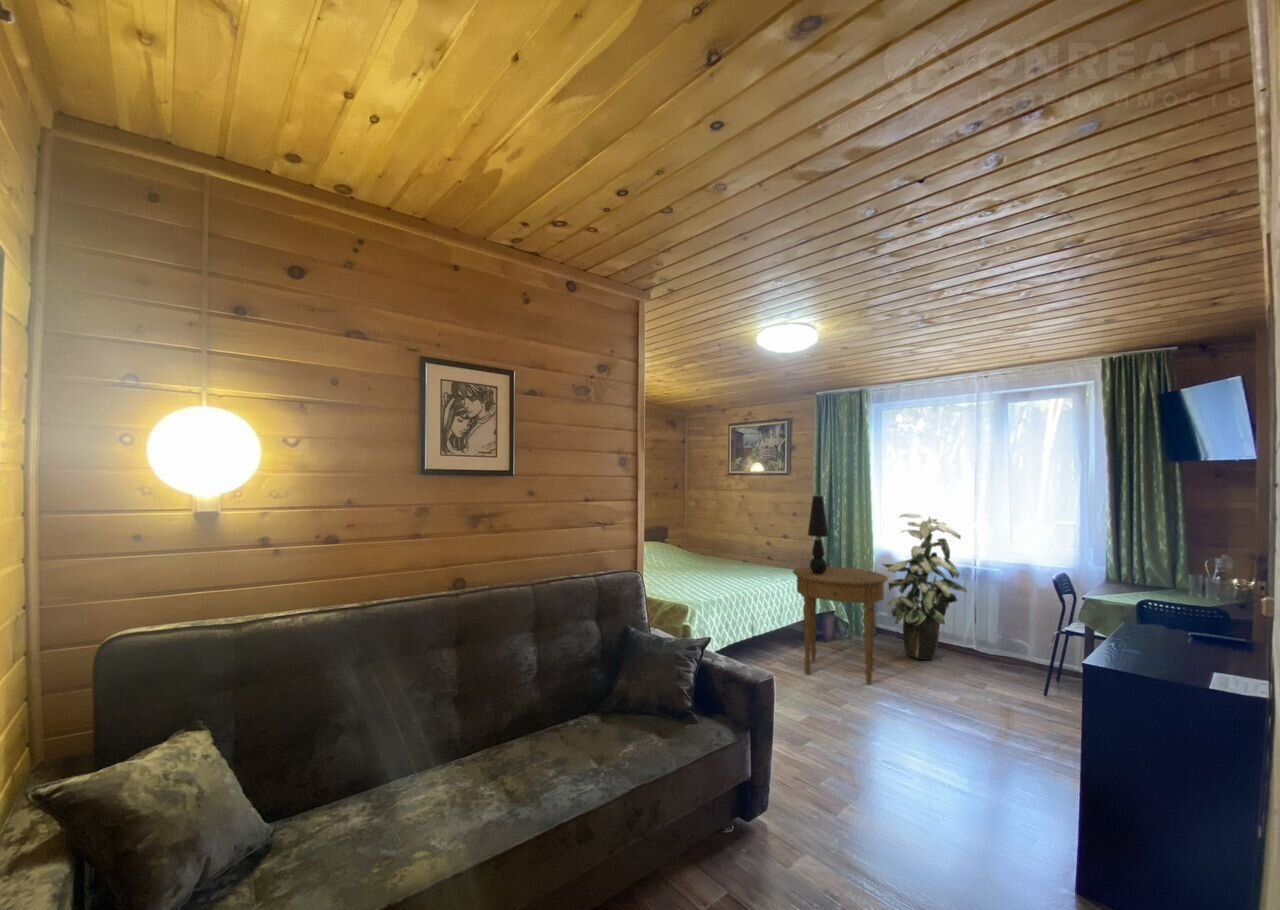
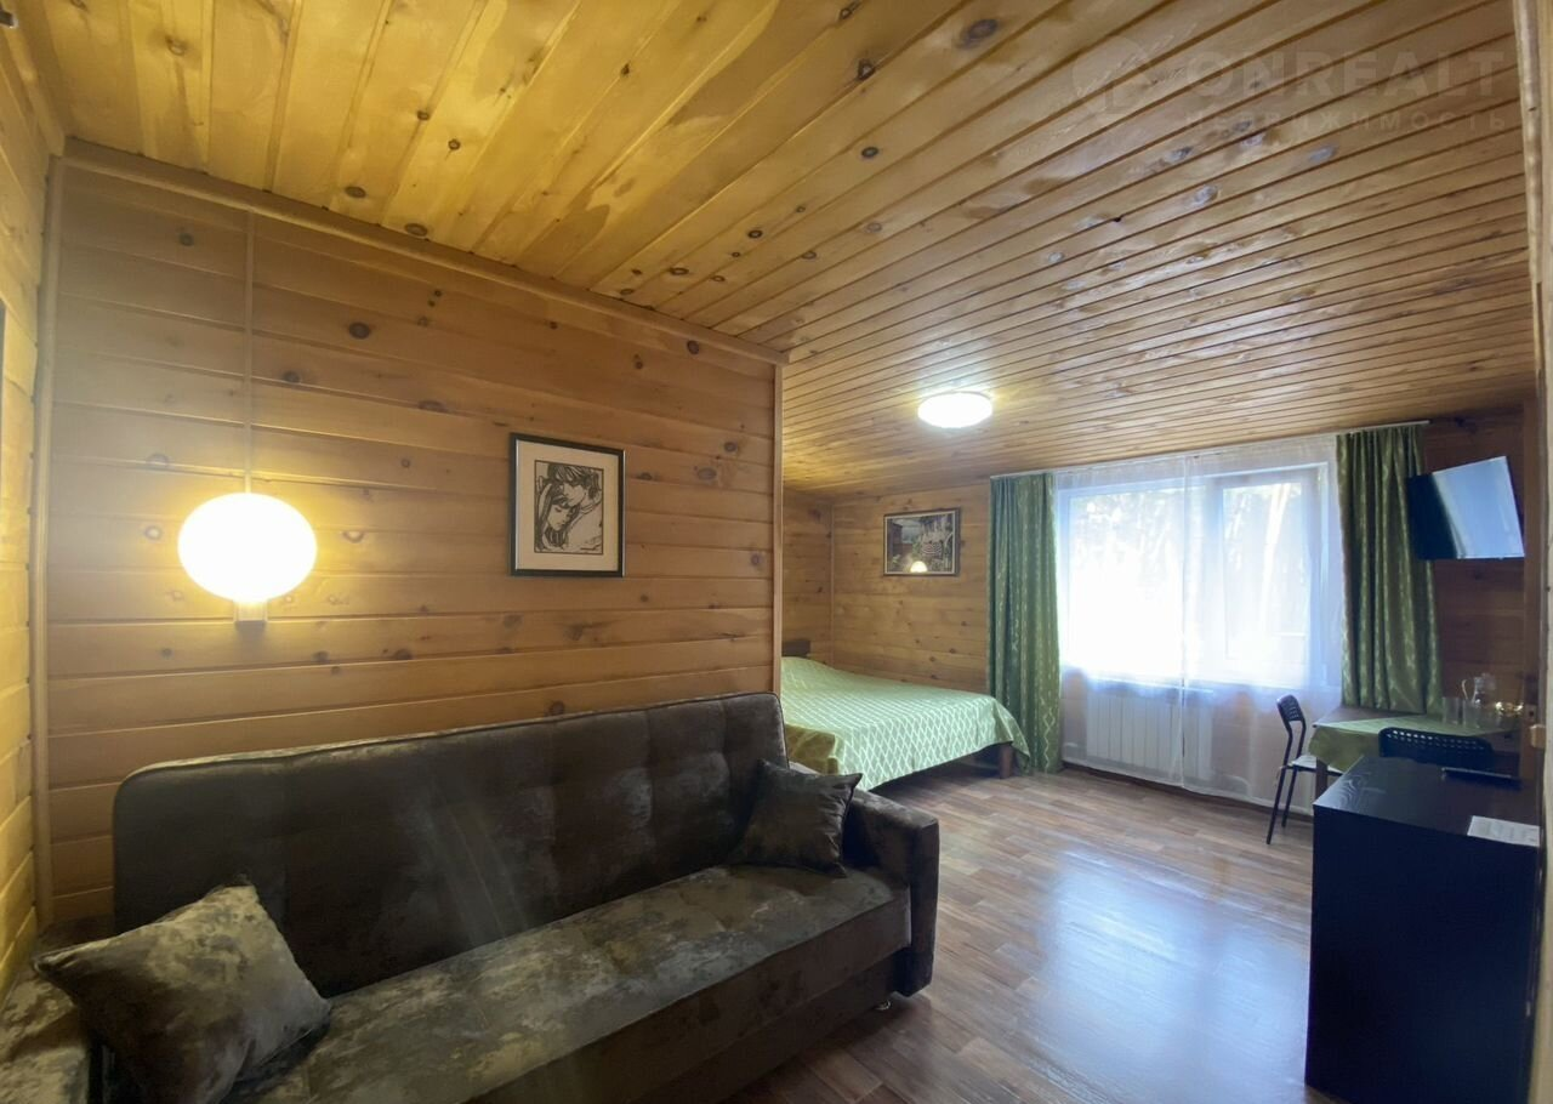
- side table (839, 601)
- indoor plant (920, 584)
- table lamp (818, 534)
